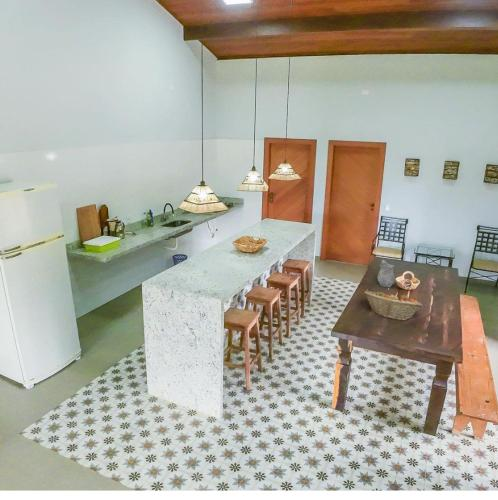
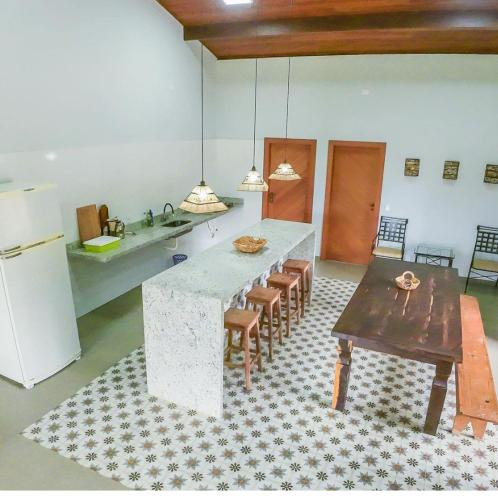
- pitcher (385, 273)
- fruit basket (391, 302)
